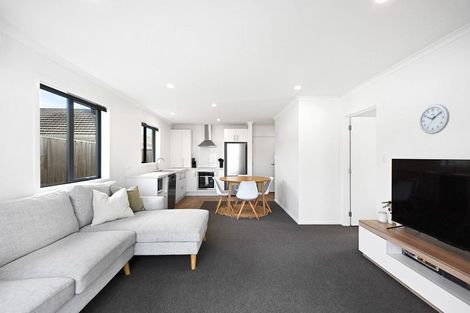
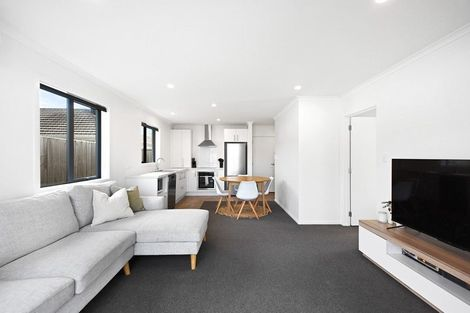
- wall clock (432, 119)
